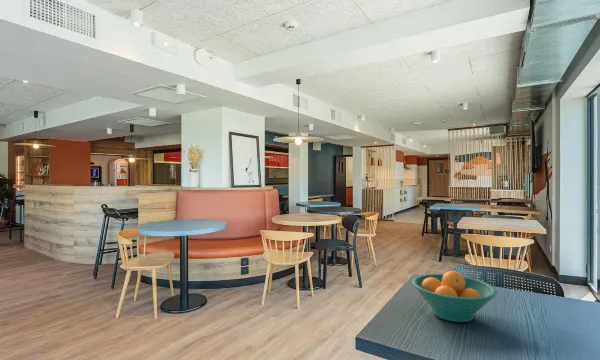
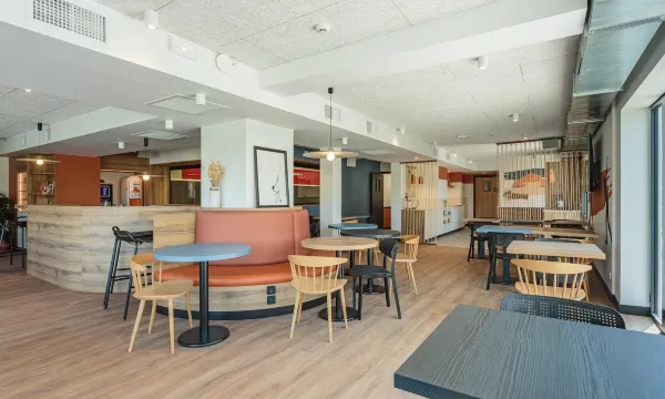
- fruit bowl (452, 293)
